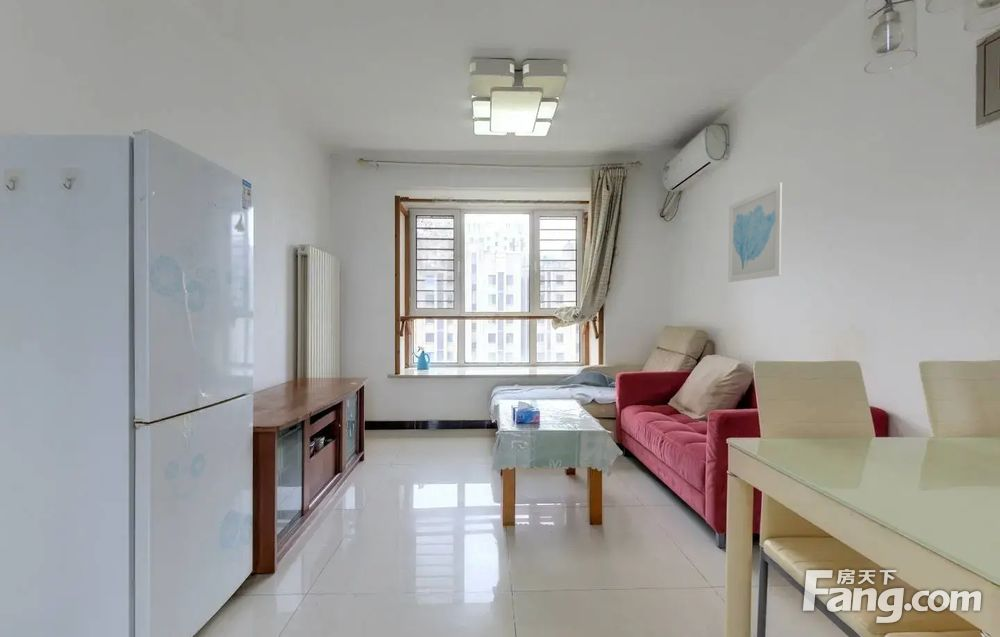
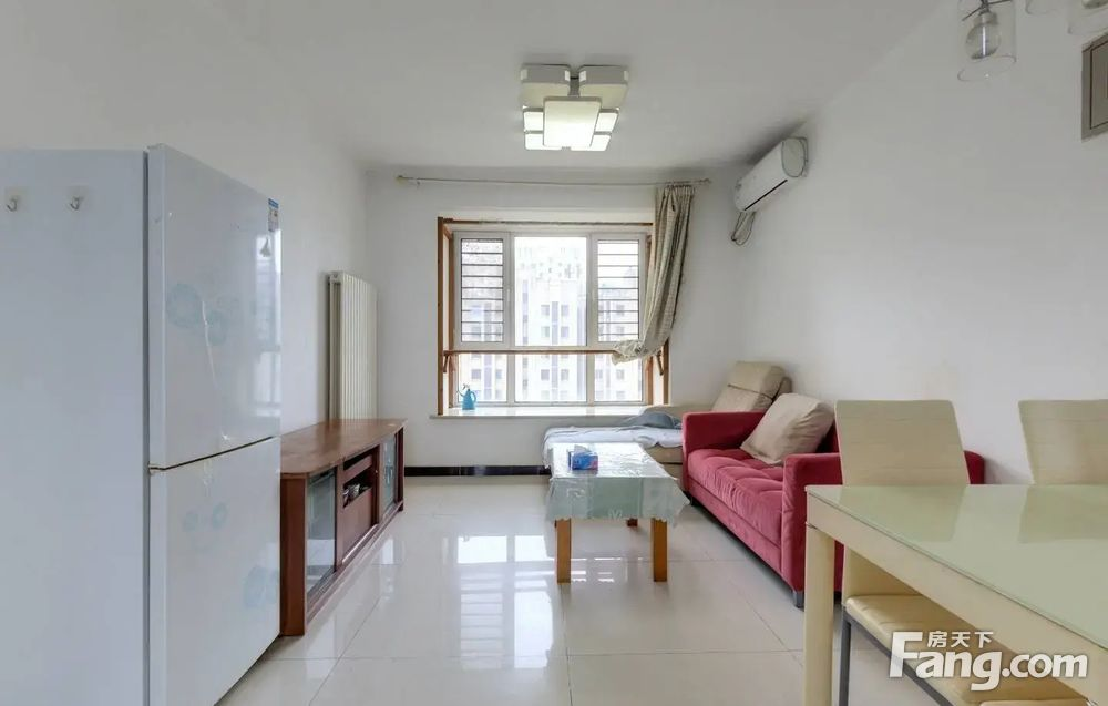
- wall art (752, 237)
